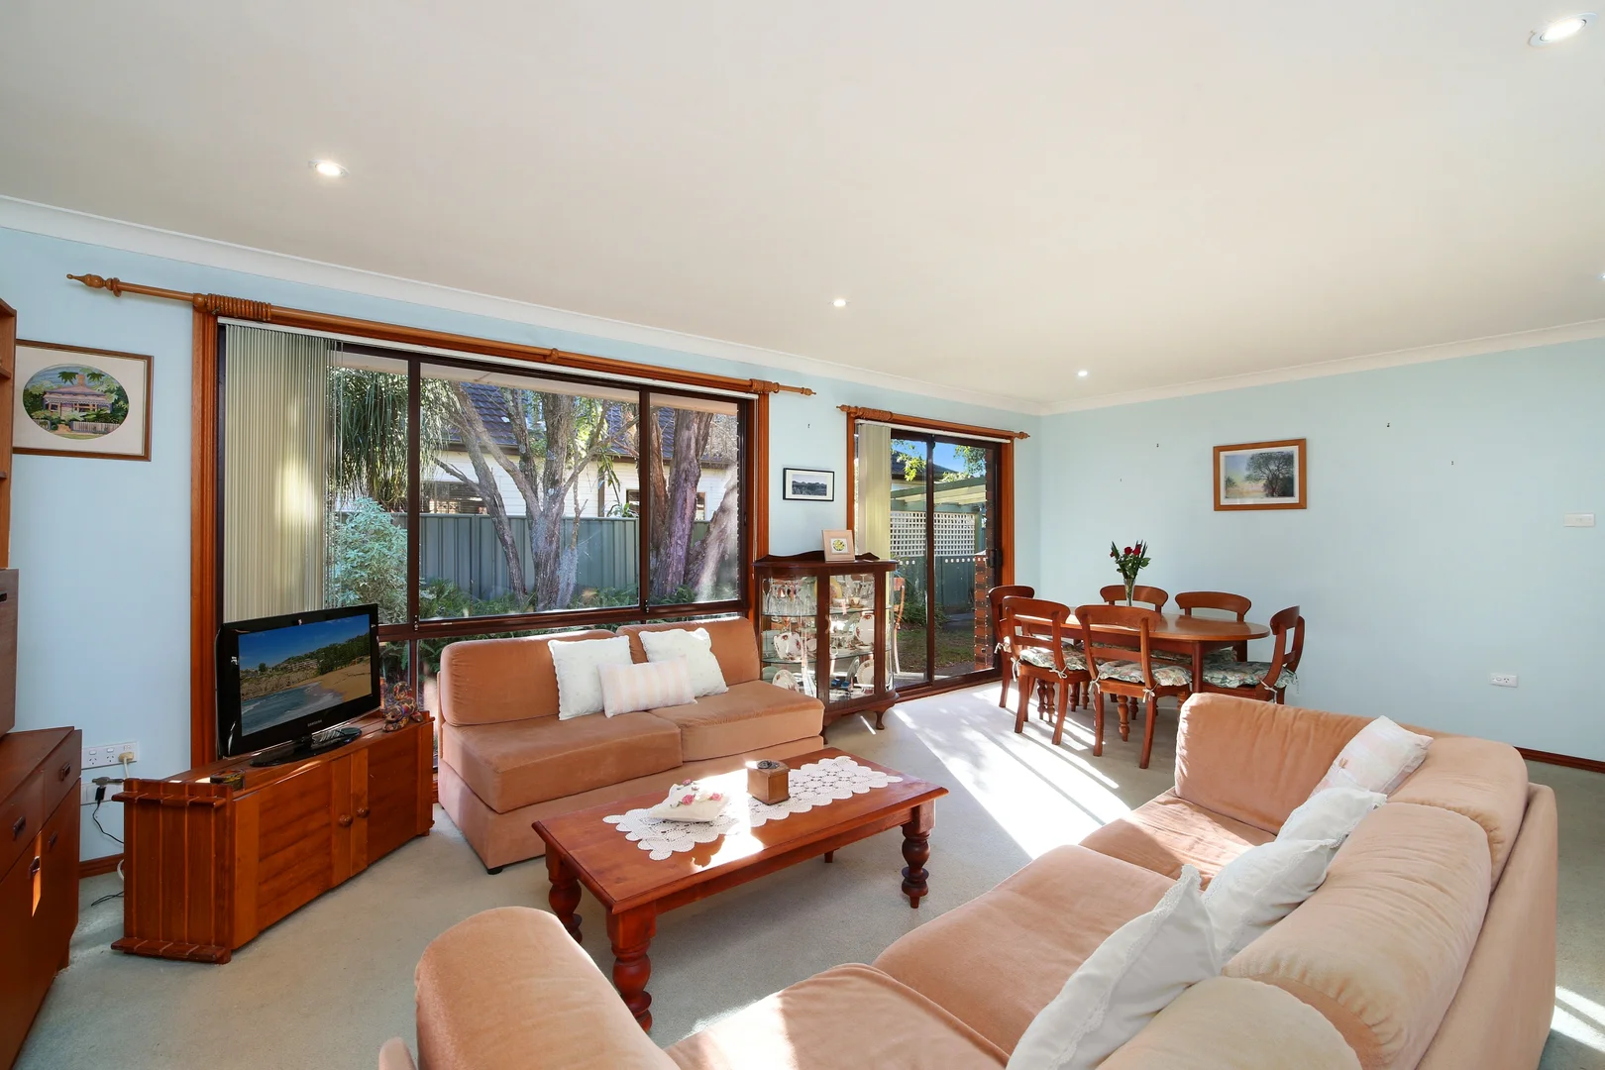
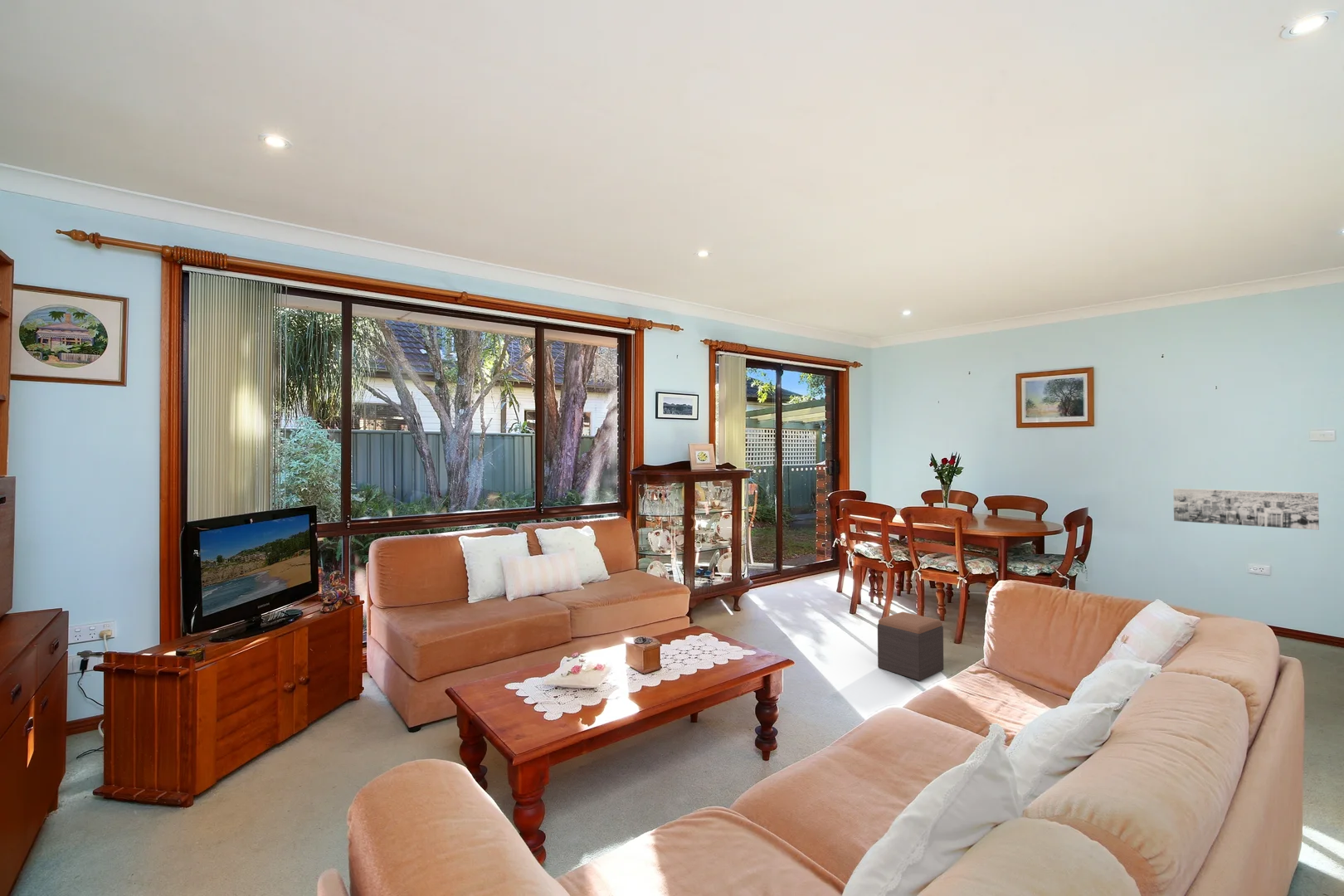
+ wall art (1241, 508)
+ footstool (910, 643)
